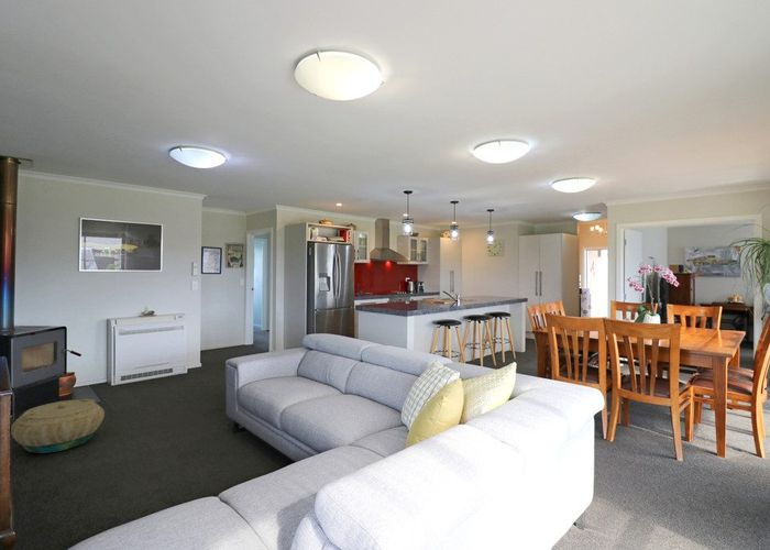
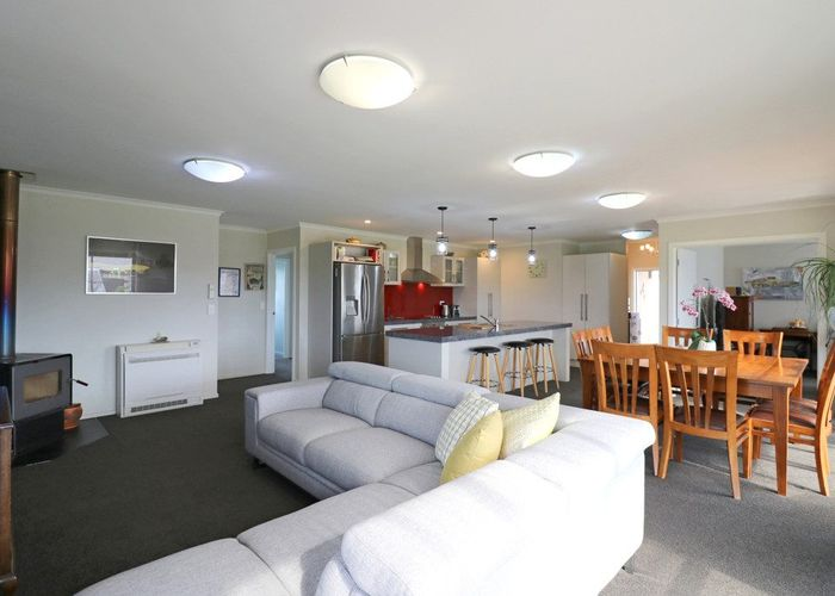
- basket (59, 422)
